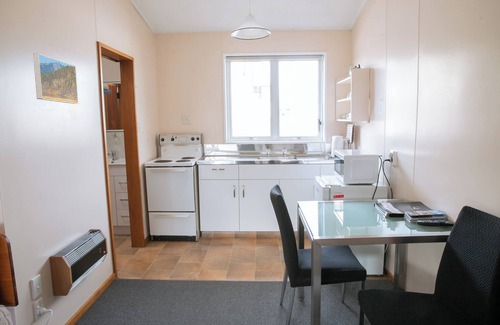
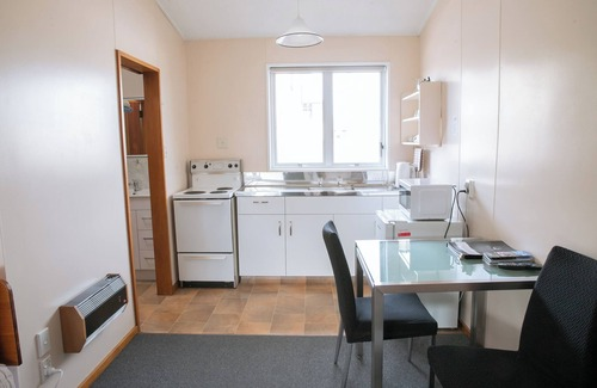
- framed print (57, 81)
